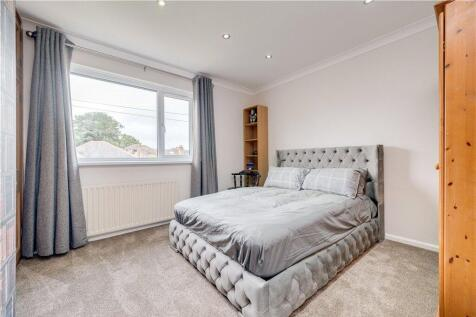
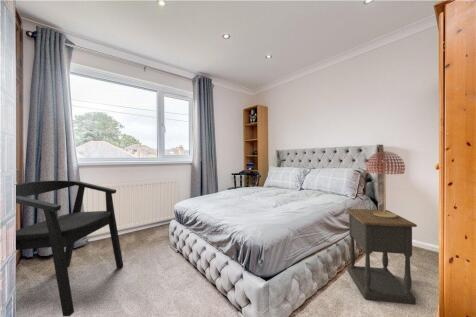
+ armchair (65, 234)
+ nightstand (377, 250)
+ table lamp (384, 183)
